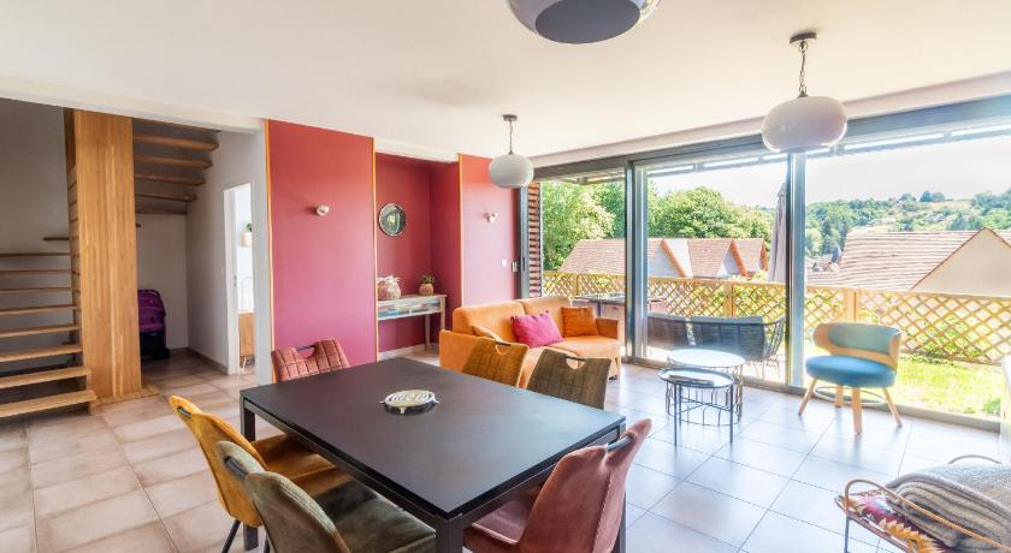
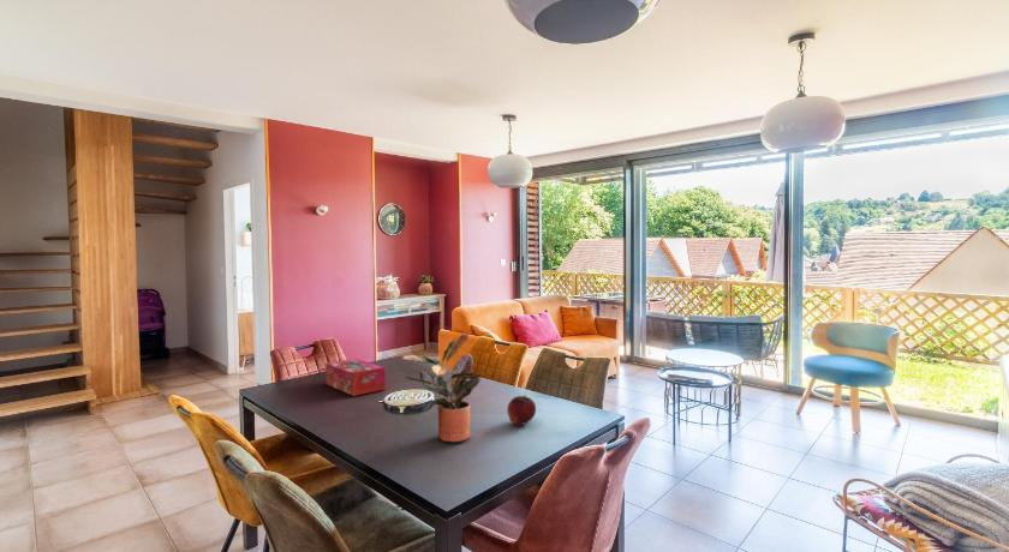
+ potted plant (443, 386)
+ fruit (521, 409)
+ tissue box (354, 376)
